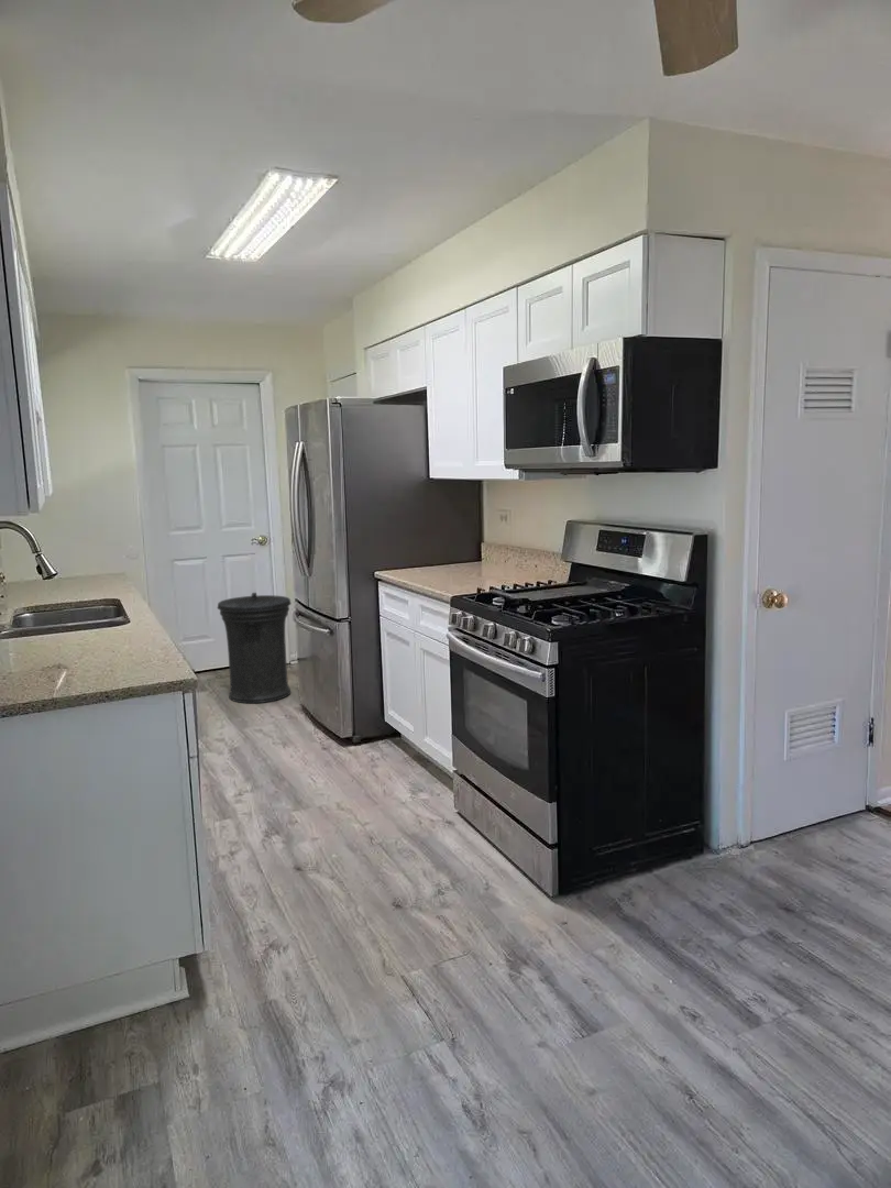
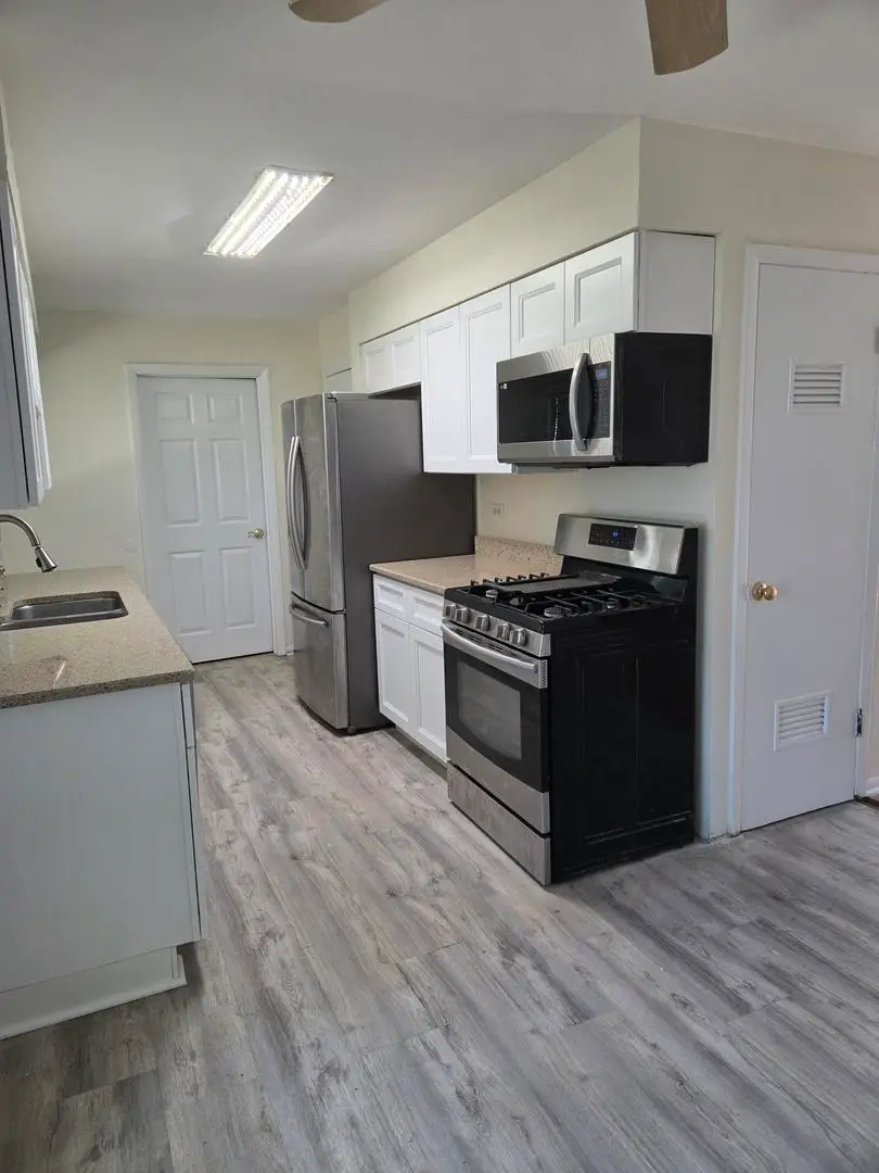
- trash can (256, 644)
